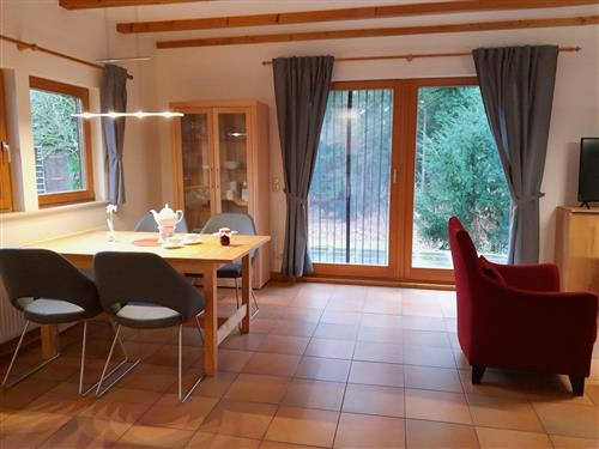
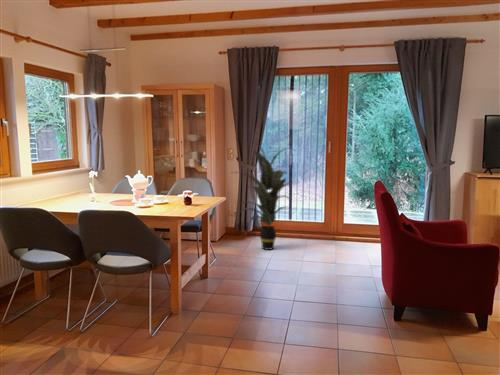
+ indoor plant (264, 195)
